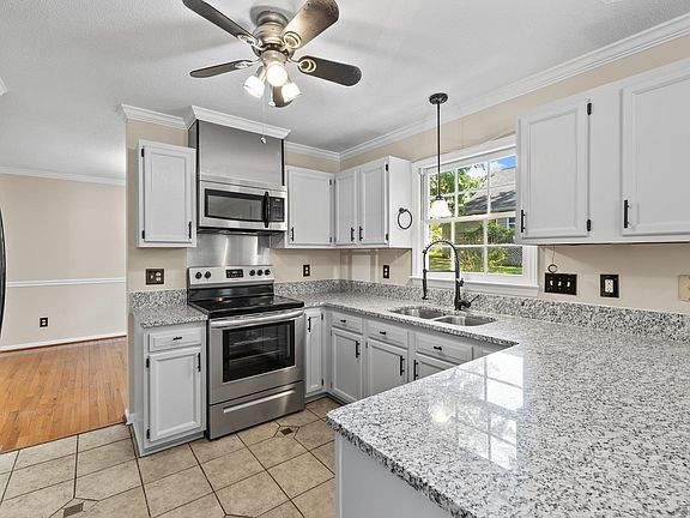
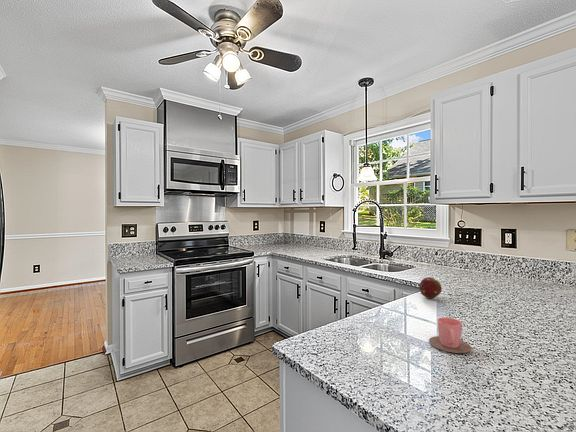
+ fruit (431, 287)
+ cup (449, 333)
